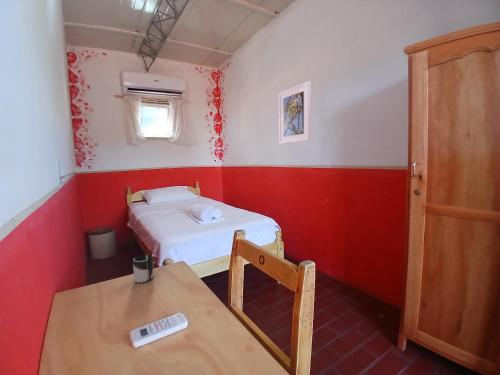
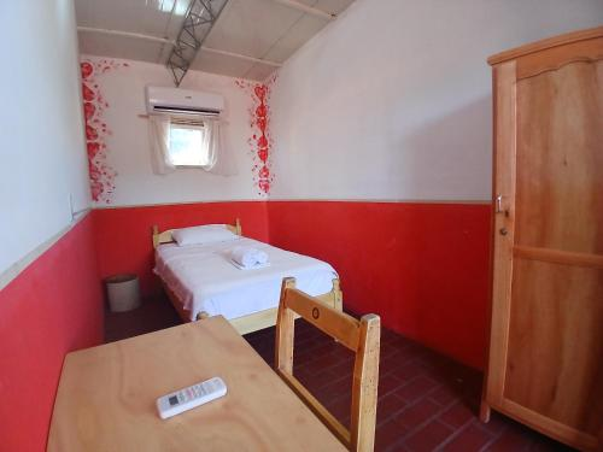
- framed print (293, 115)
- cup (145, 267)
